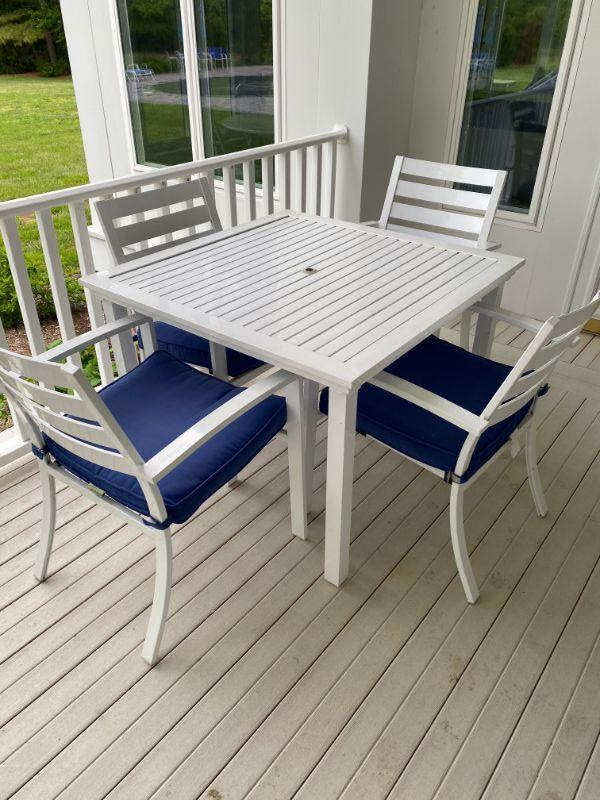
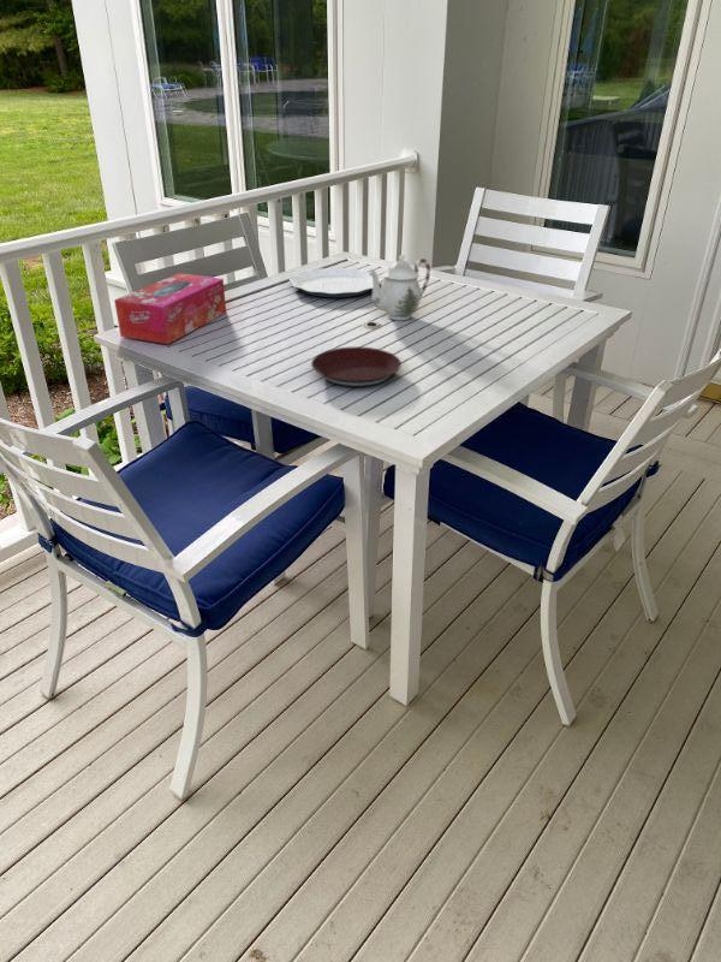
+ plate (335, 283)
+ plate (356, 368)
+ tissue box (173, 307)
+ teapot (399, 286)
